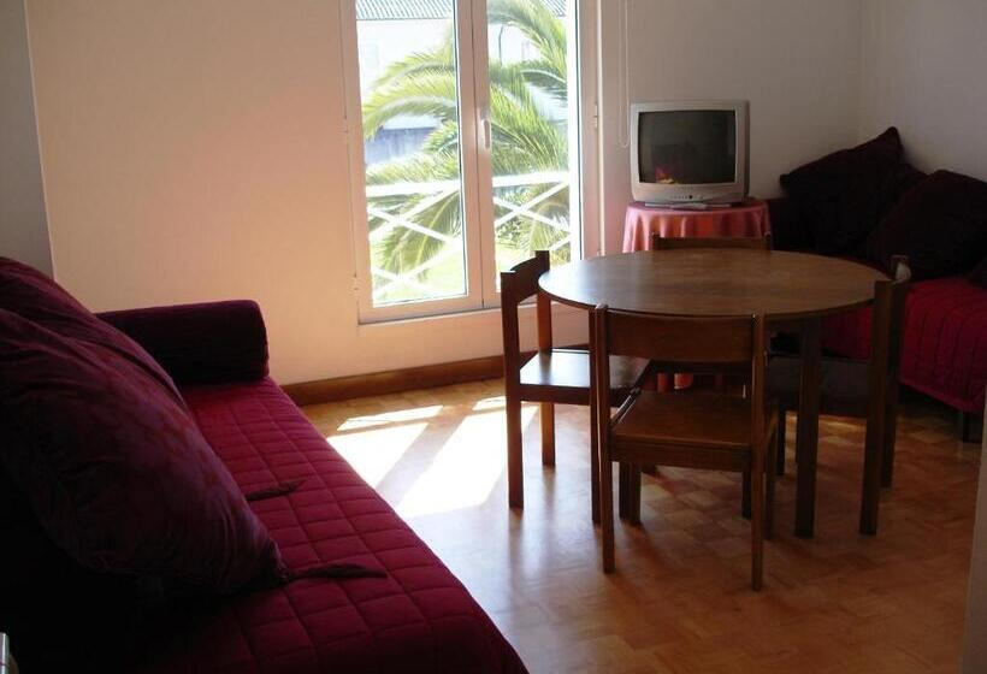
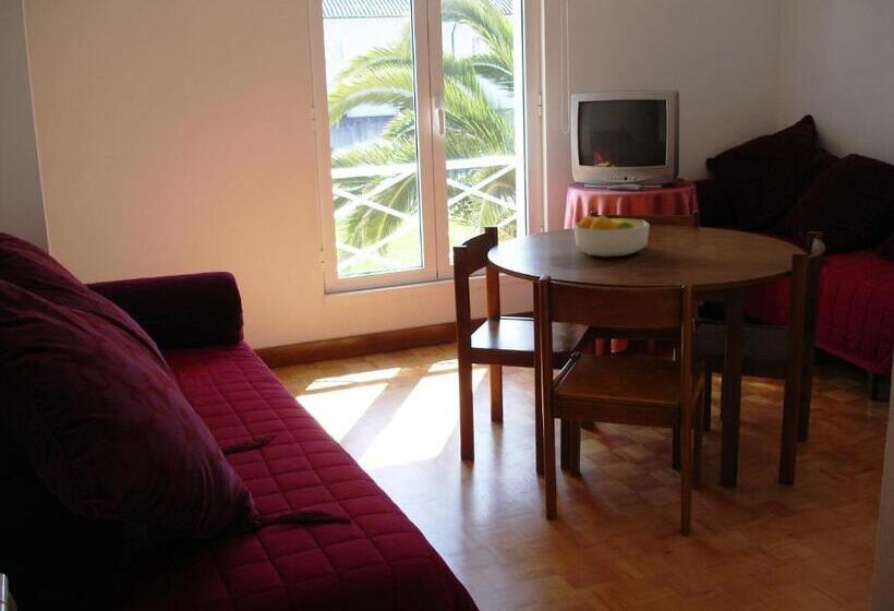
+ fruit bowl (611, 231)
